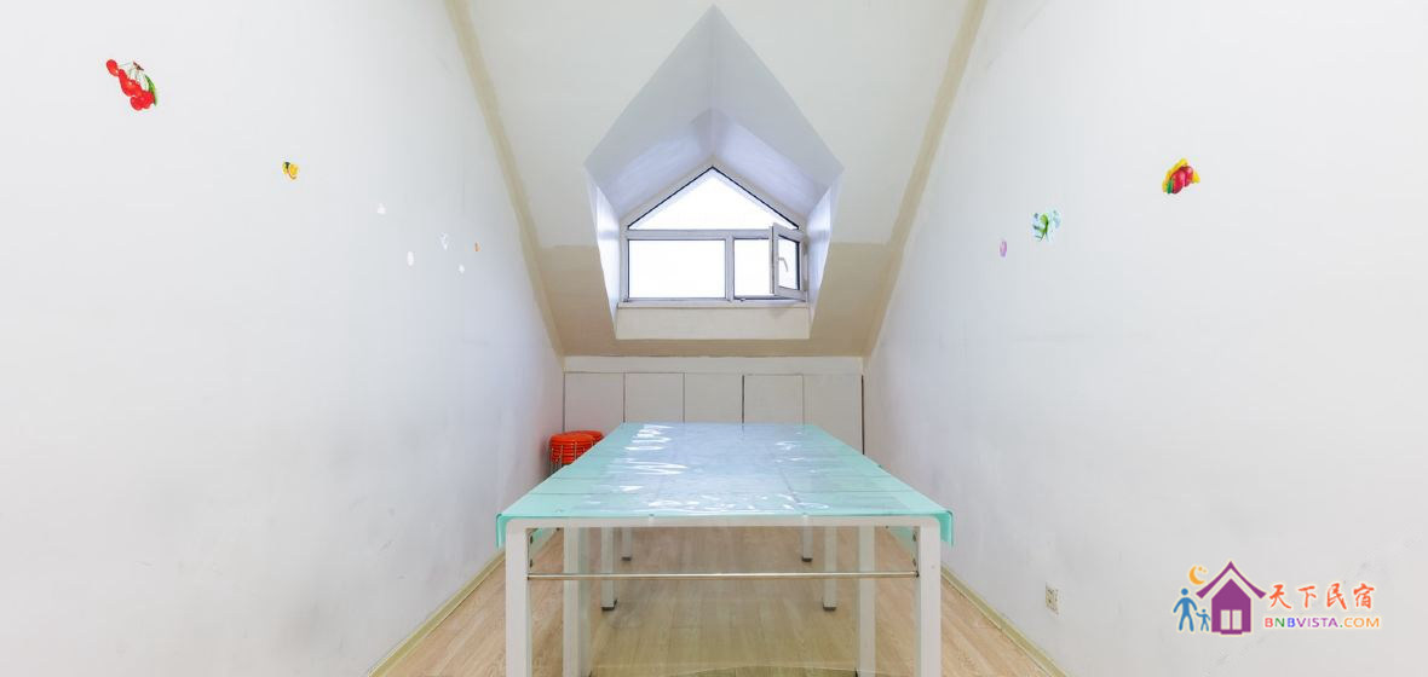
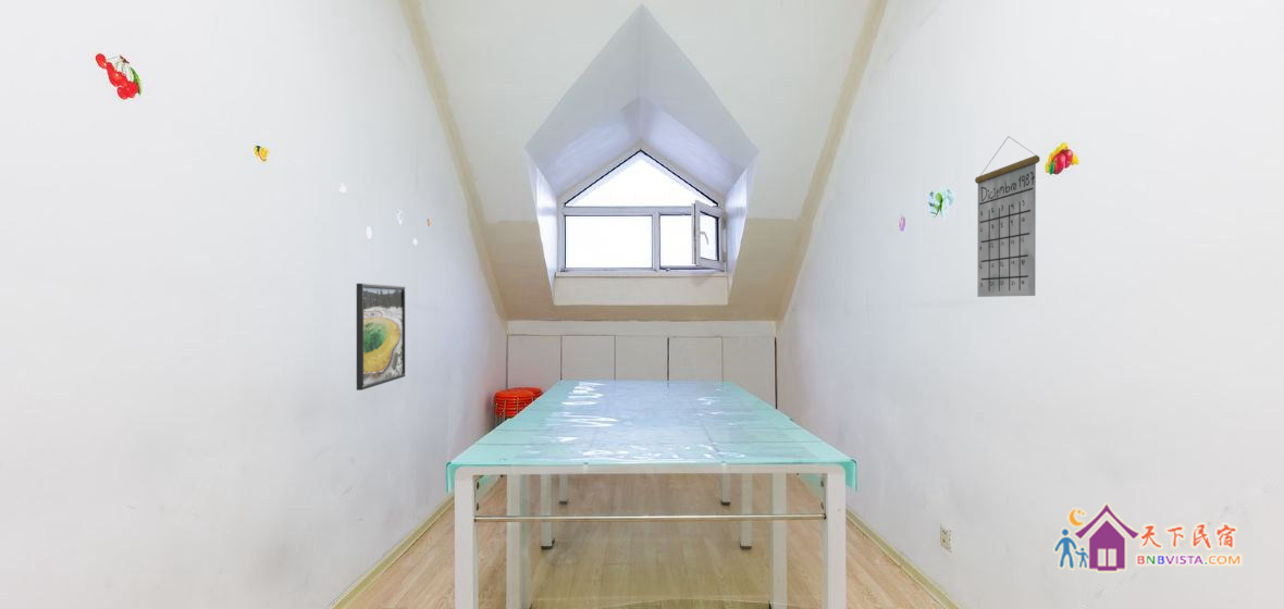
+ calendar (1004, 215)
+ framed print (382, 334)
